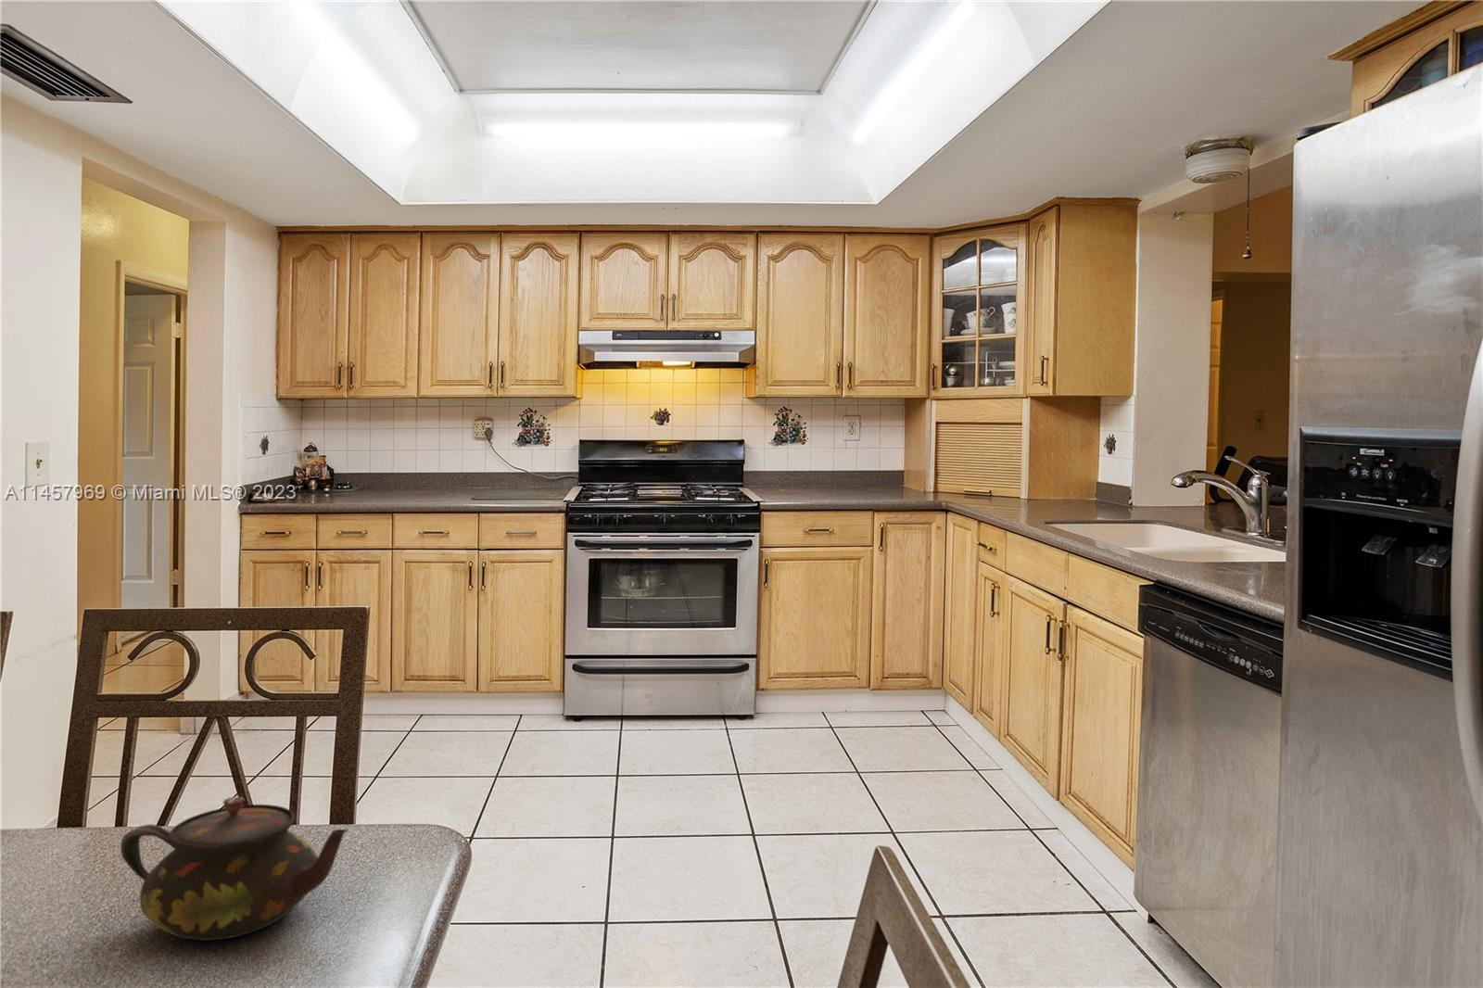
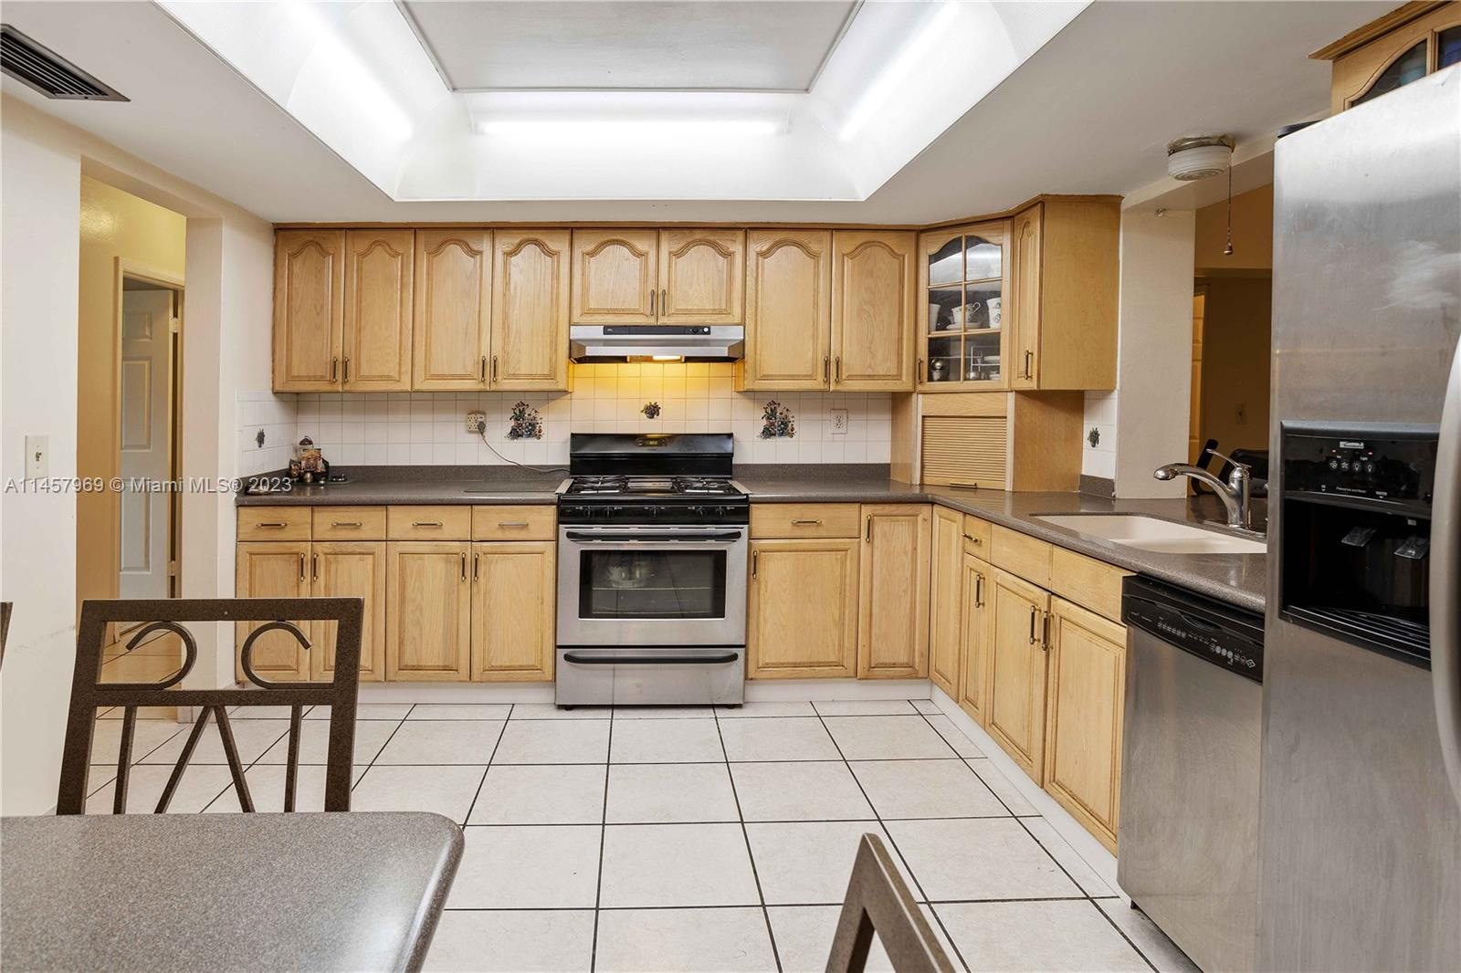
- teapot (236, 857)
